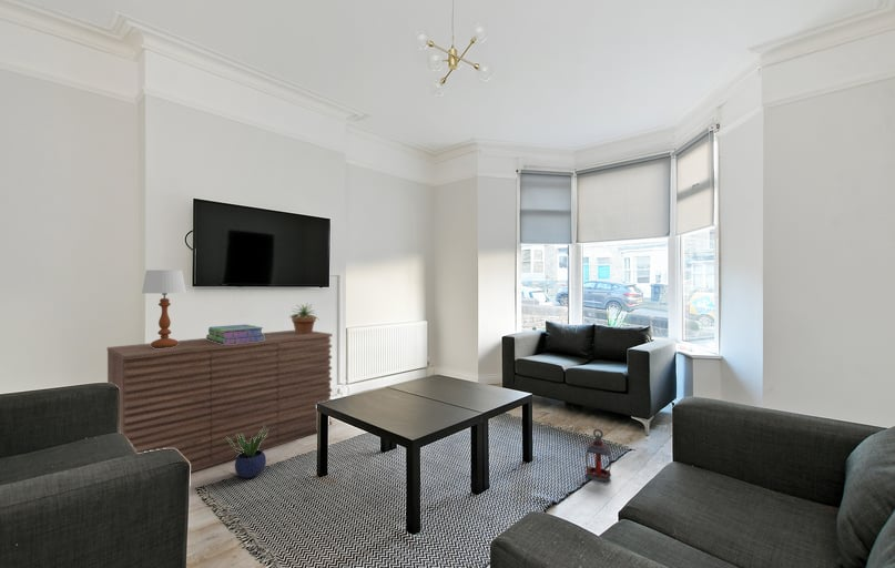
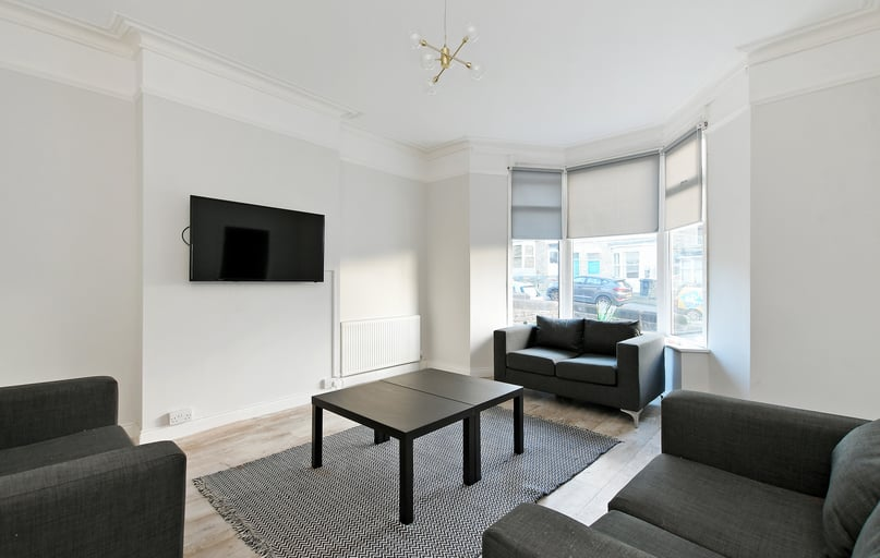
- sideboard (233, 394)
- stack of books (235, 333)
- lantern (598, 453)
- potted plant (247, 452)
- potted plant (304, 317)
- table lamp (164, 307)
